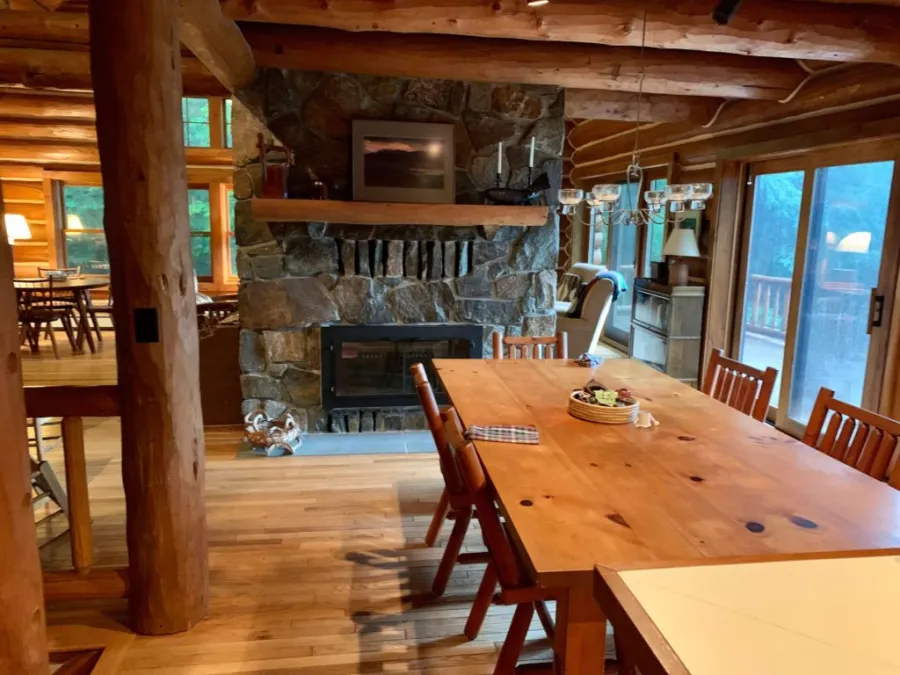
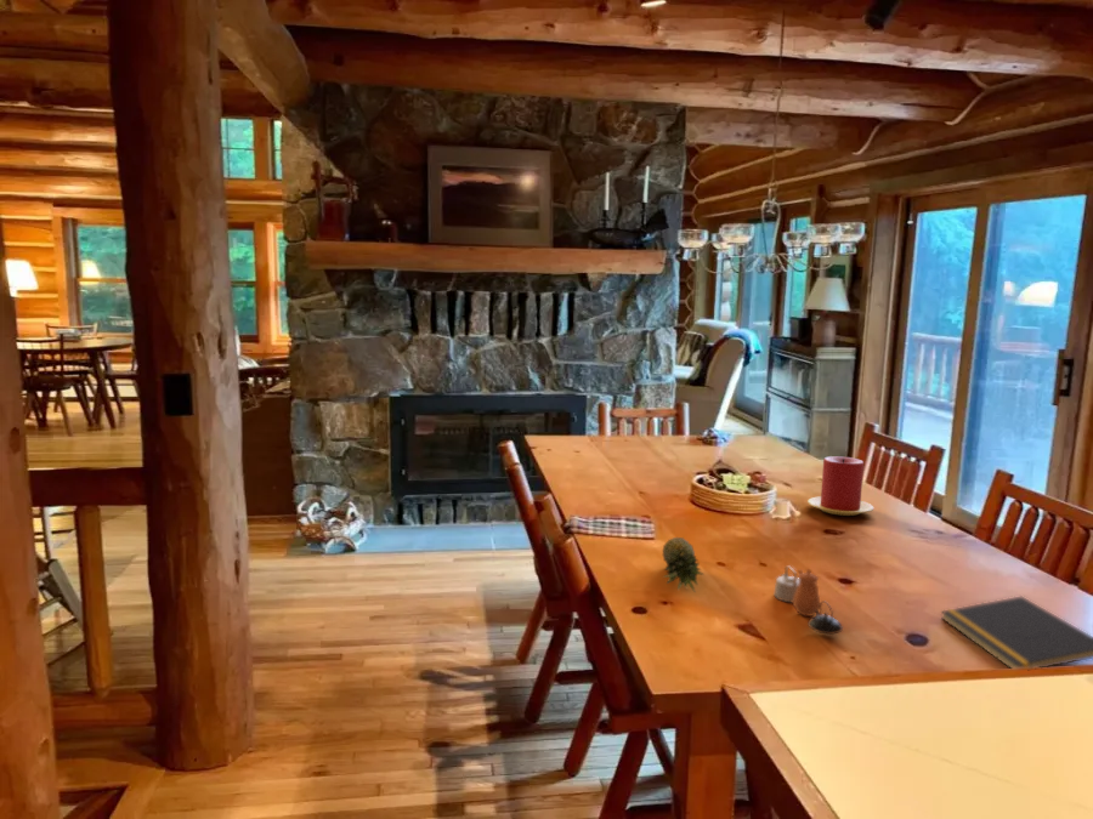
+ candle (842, 484)
+ teapot (805, 590)
+ notepad (1019, 631)
+ fruit (679, 561)
